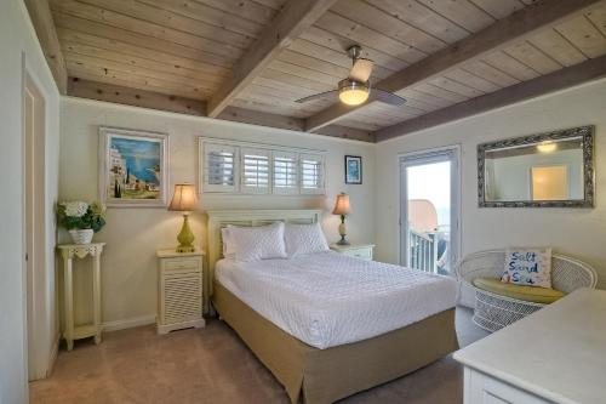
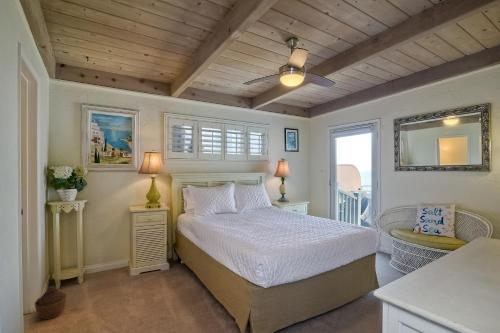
+ woven basket (50, 300)
